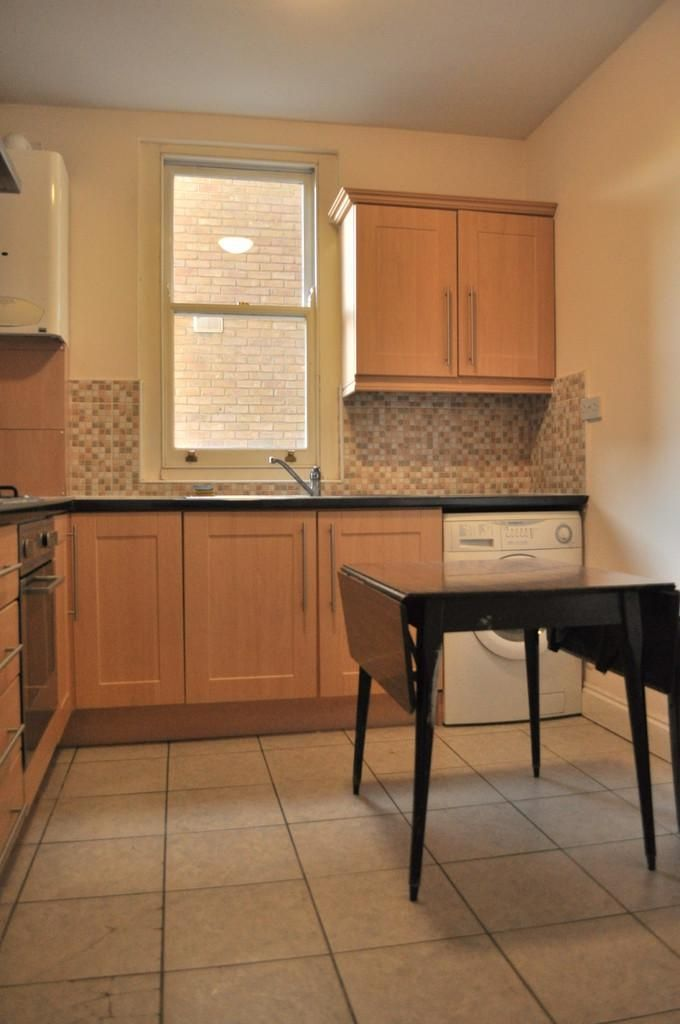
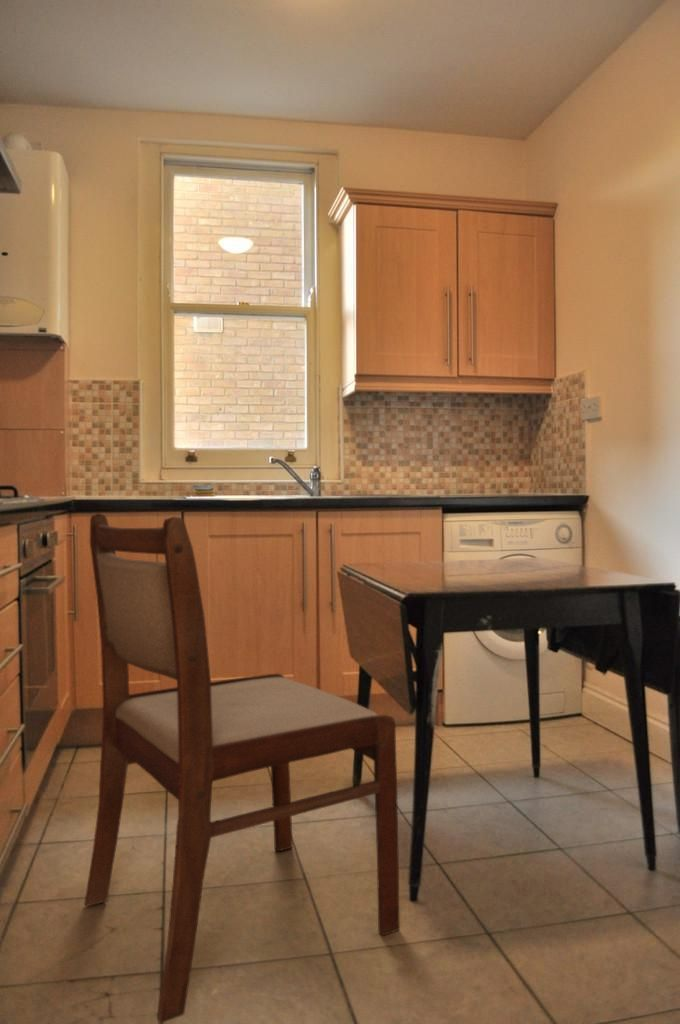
+ dining chair (235, 715)
